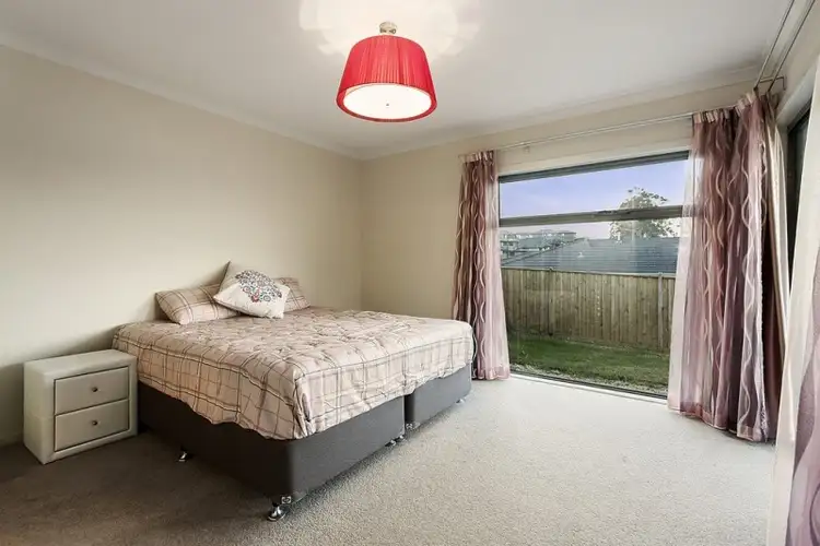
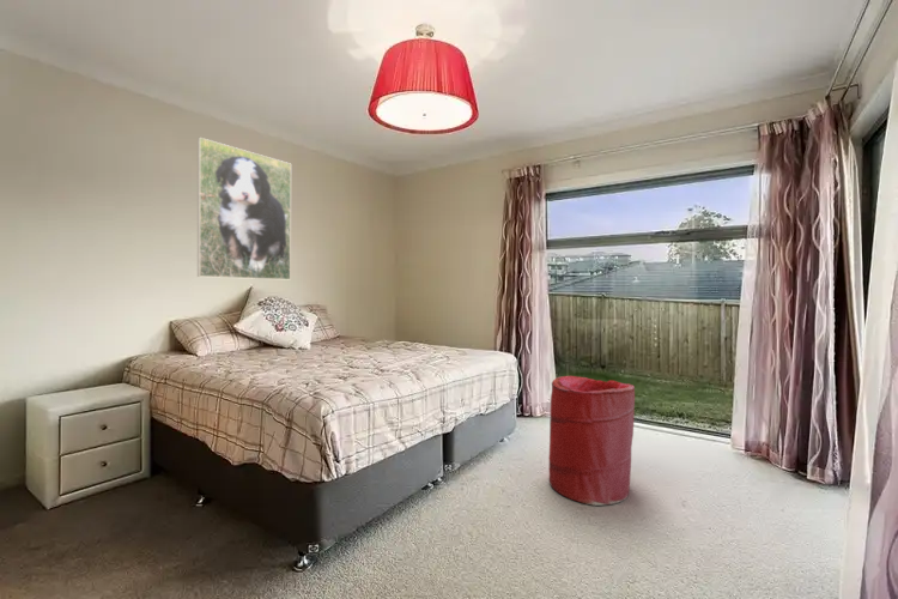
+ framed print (248, 214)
+ laundry hamper (590, 432)
